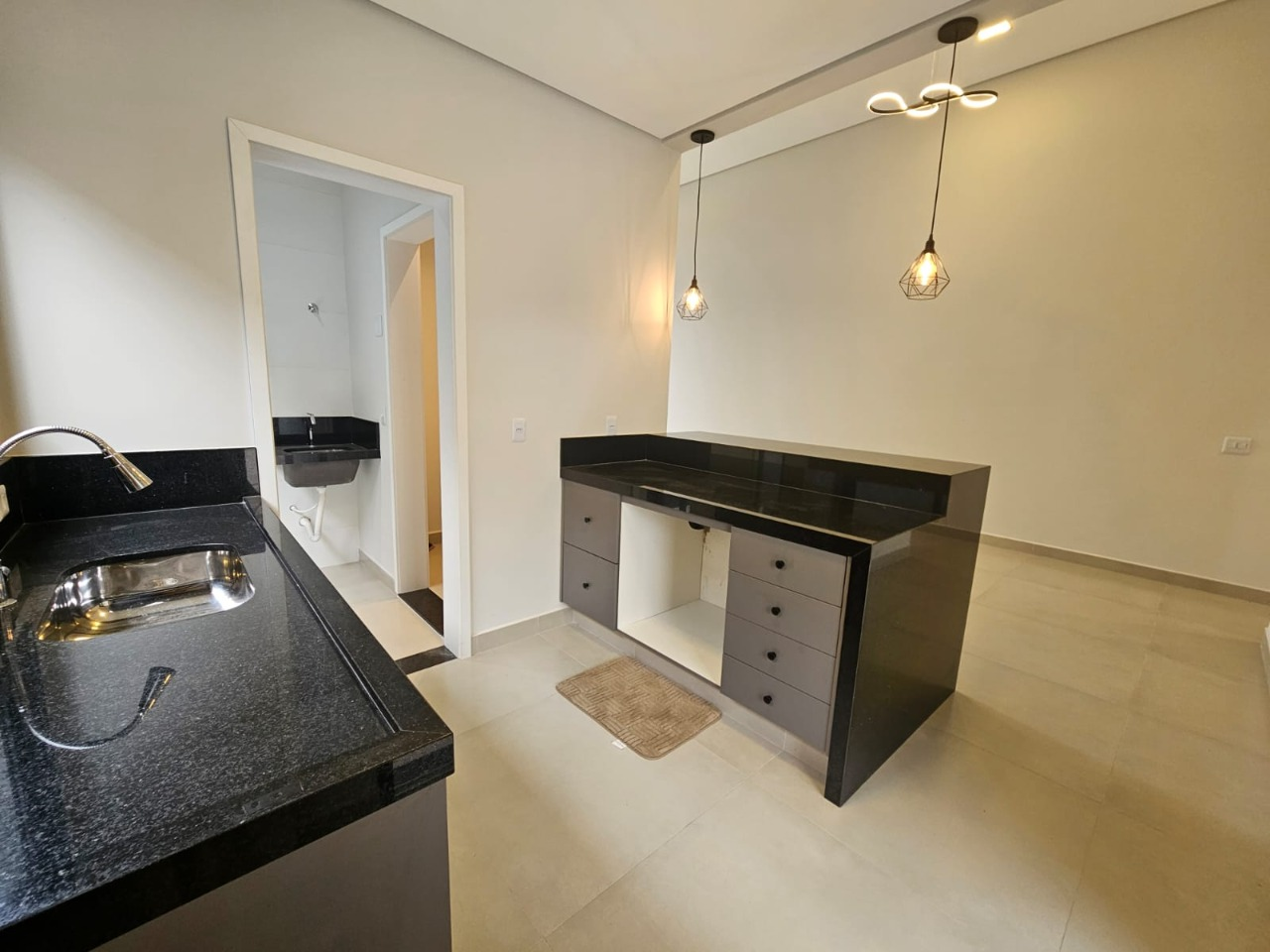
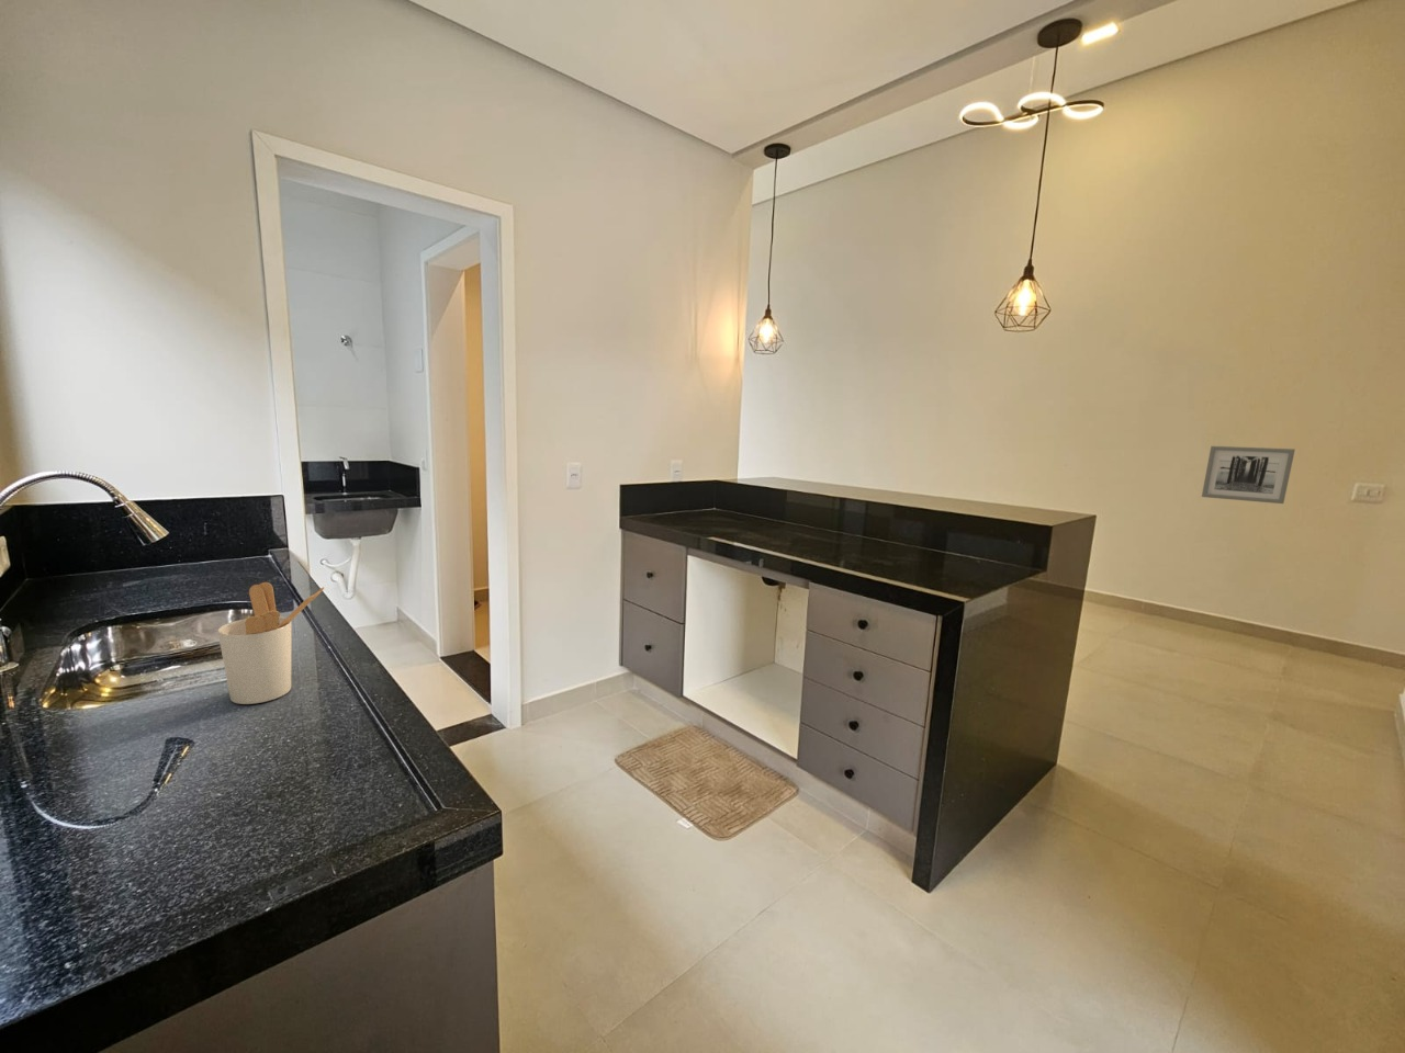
+ utensil holder (275, 640)
+ wall art (1246, 473)
